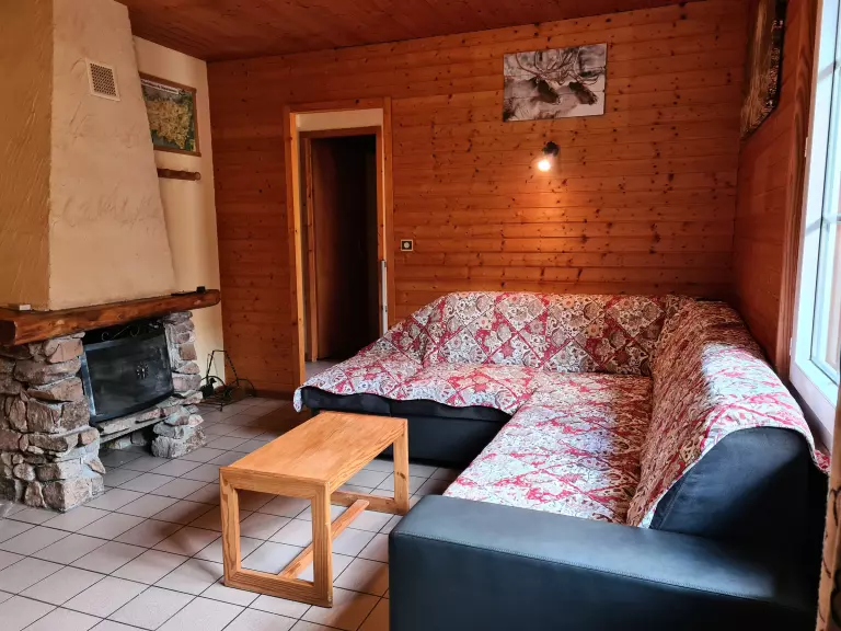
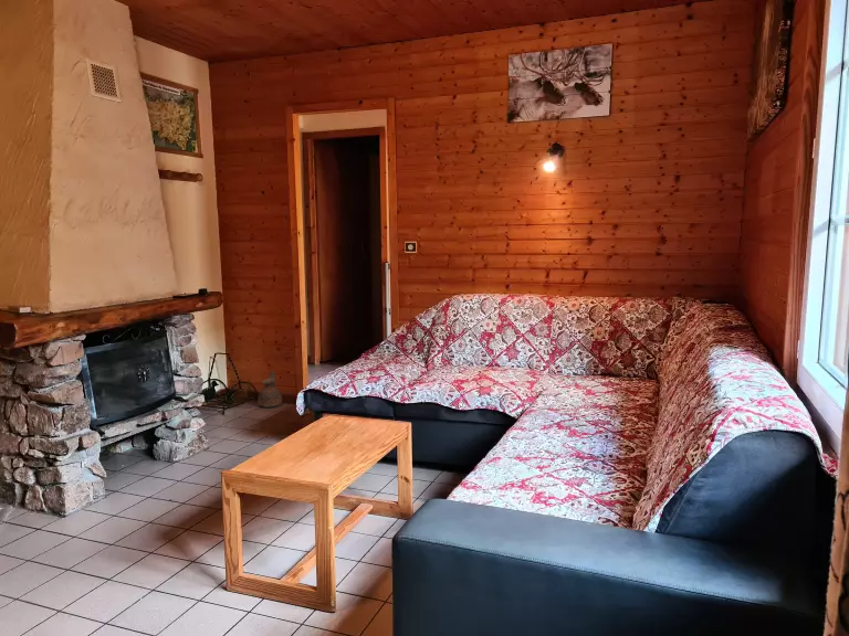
+ ceramic jug (271, 389)
